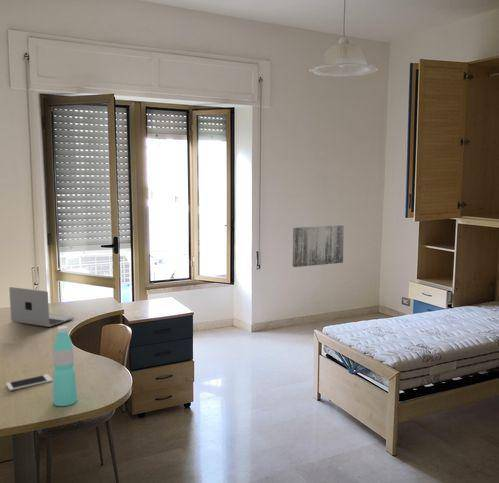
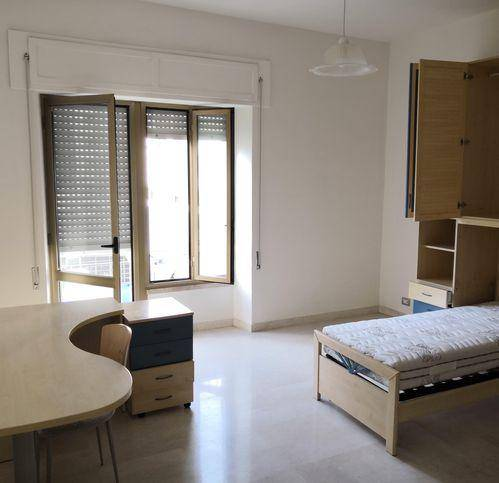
- water bottle (63, 364)
- laptop (42, 303)
- cell phone (29, 382)
- wall art (318, 245)
